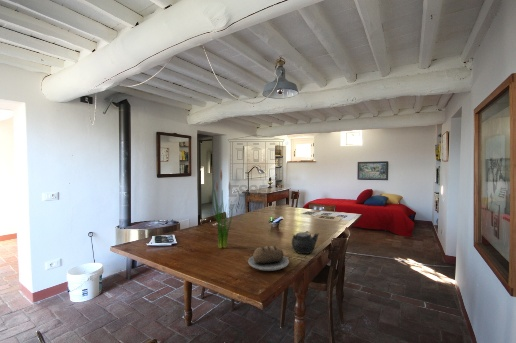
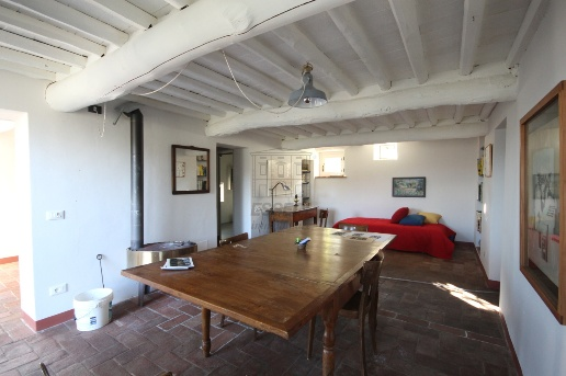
- bread (268, 256)
- plant (223, 208)
- teapot (305, 242)
